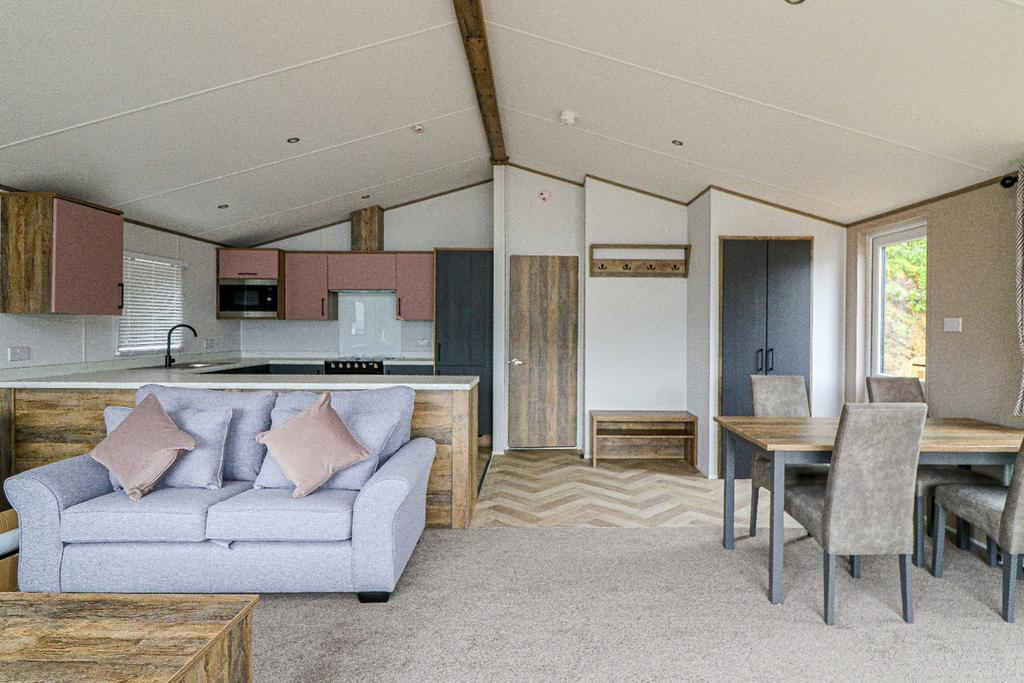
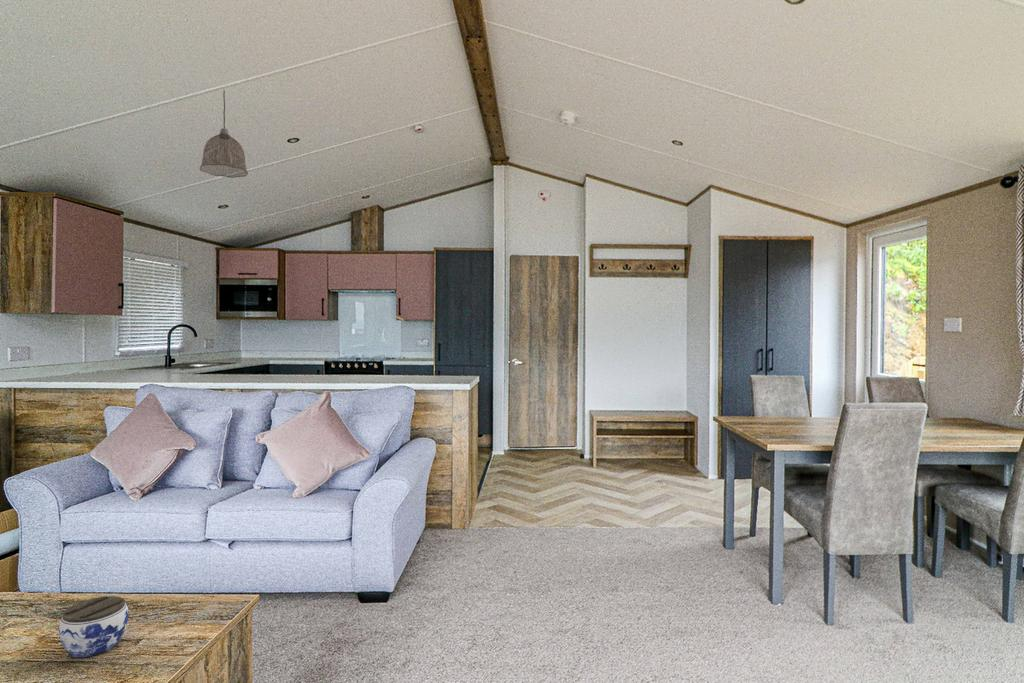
+ jar (94, 626)
+ pendant lamp (224, 131)
